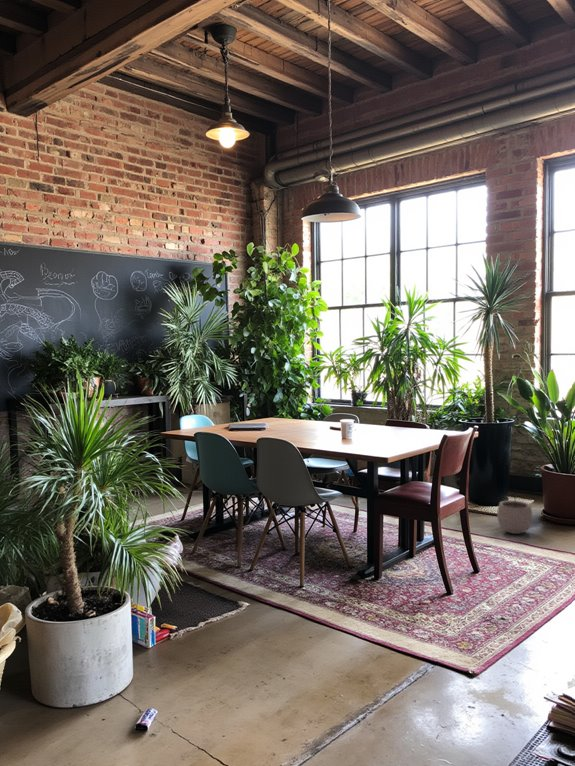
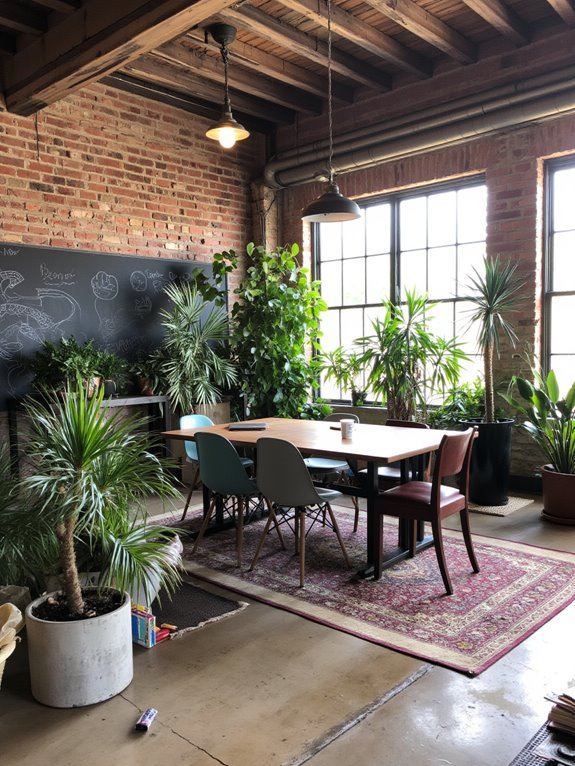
- plant pot (514, 511)
